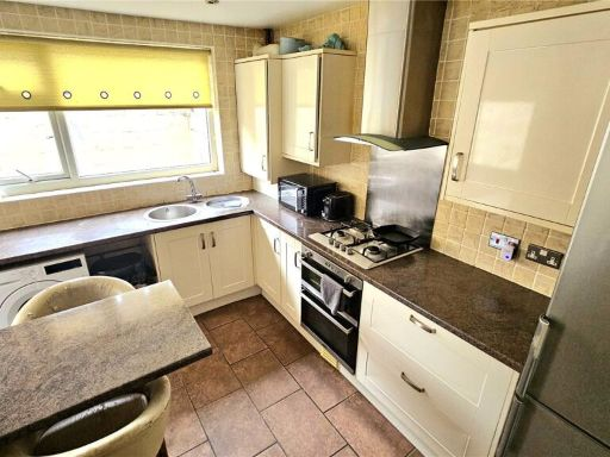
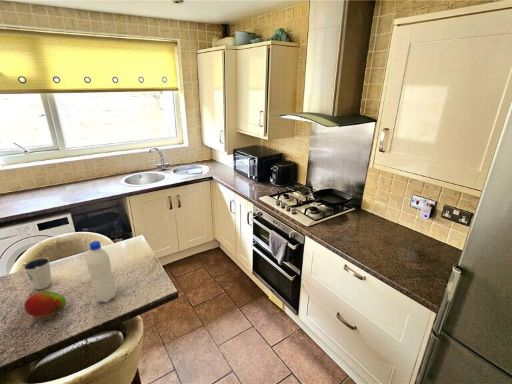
+ dixie cup (40, 274)
+ water bottle (100, 271)
+ fruit (46, 303)
